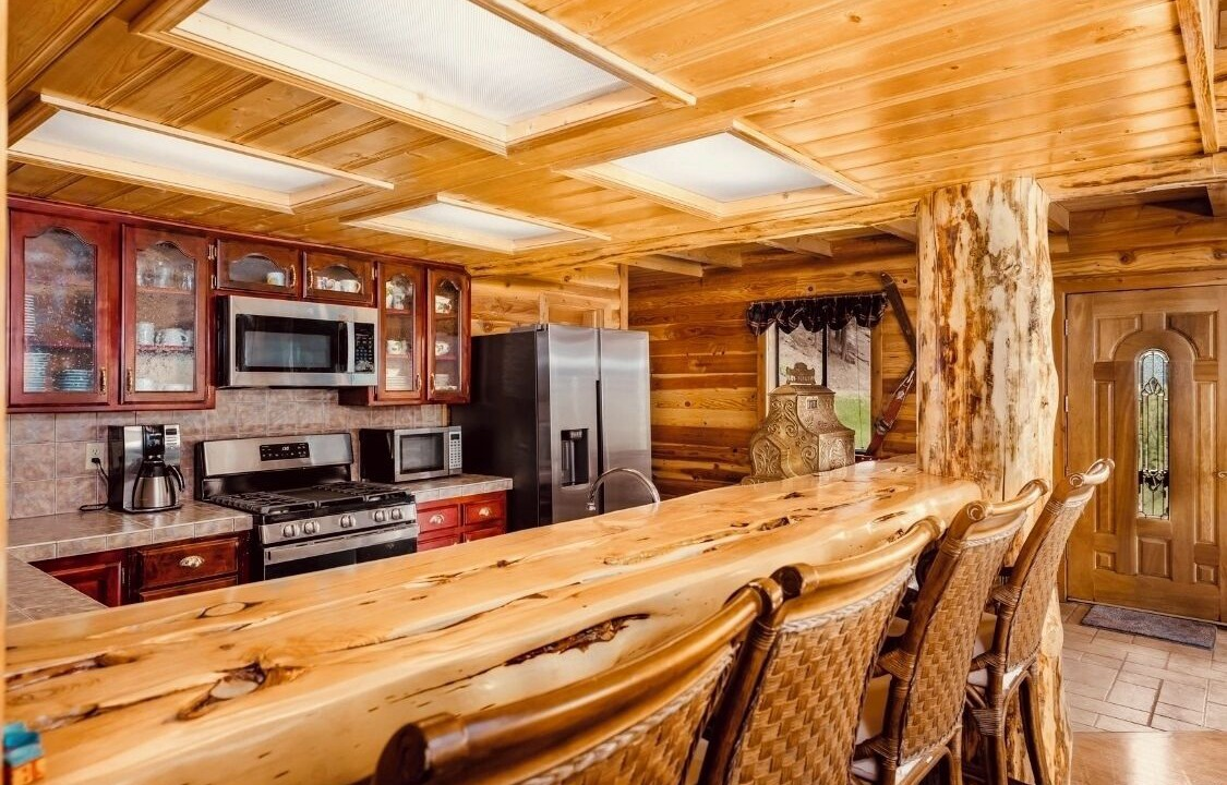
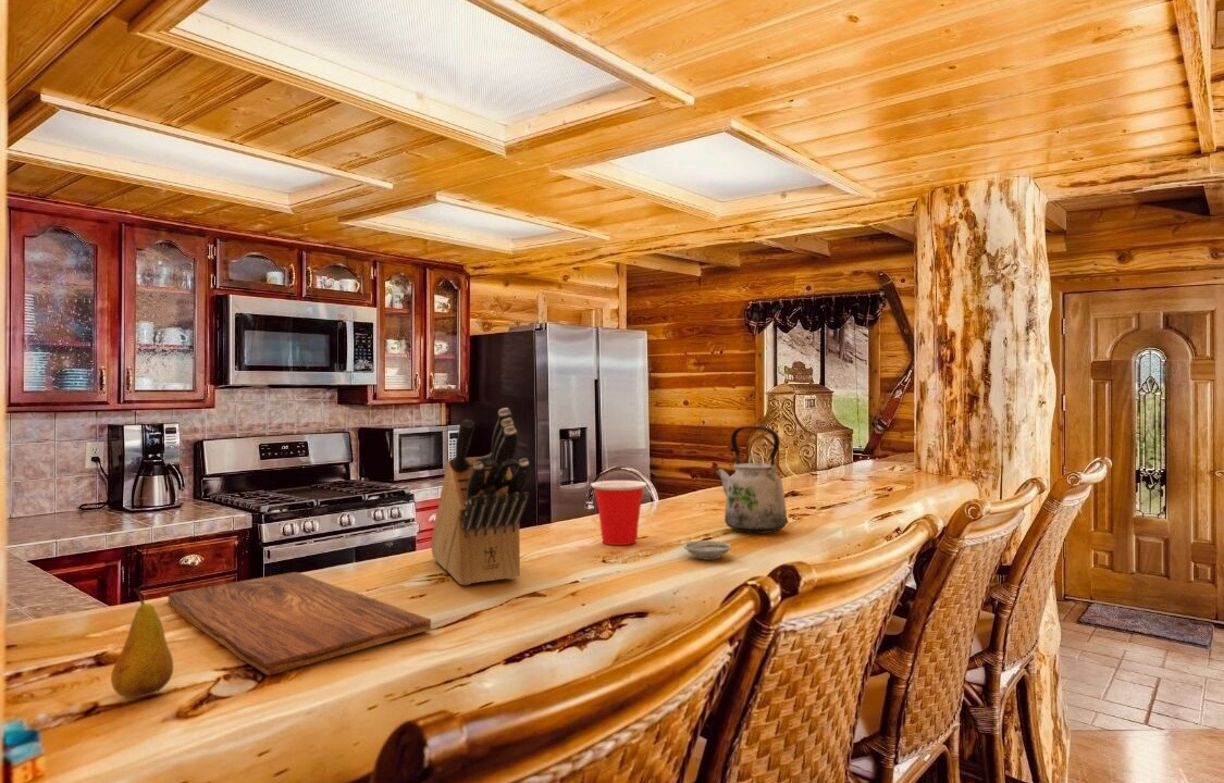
+ cutting board (285, 611)
+ fruit (141, 641)
+ kettle (745, 476)
+ cup (619, 512)
+ knife block (477, 490)
+ saucer (707, 550)
